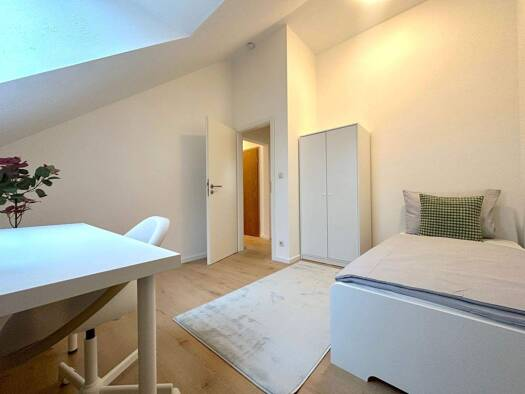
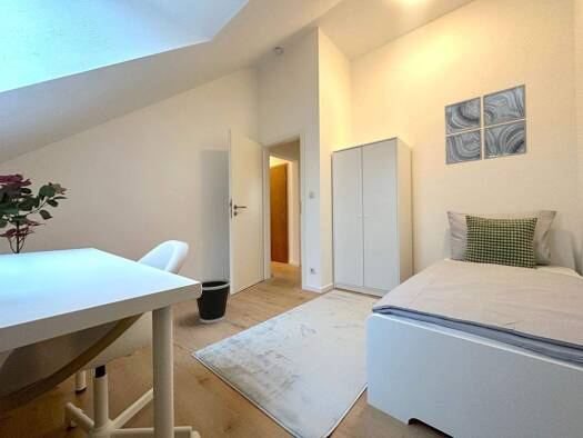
+ wastebasket (212, 300)
+ wall art (483, 128)
